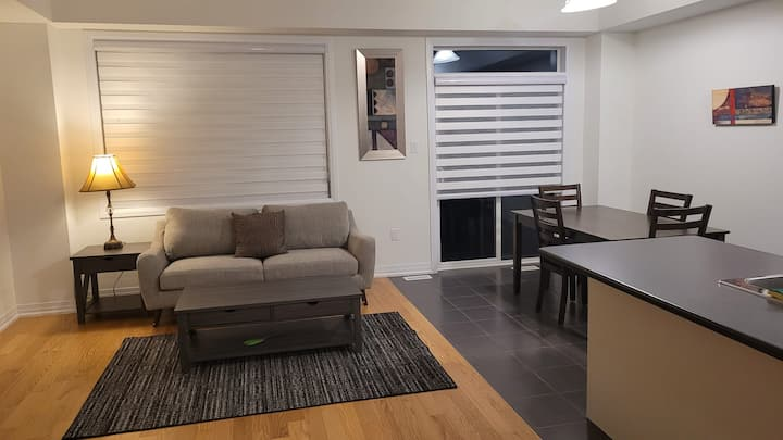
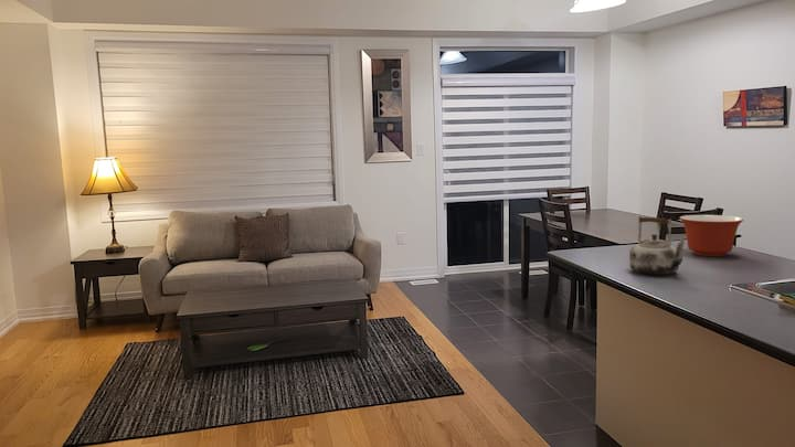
+ mixing bowl (710, 235)
+ kettle (659, 245)
